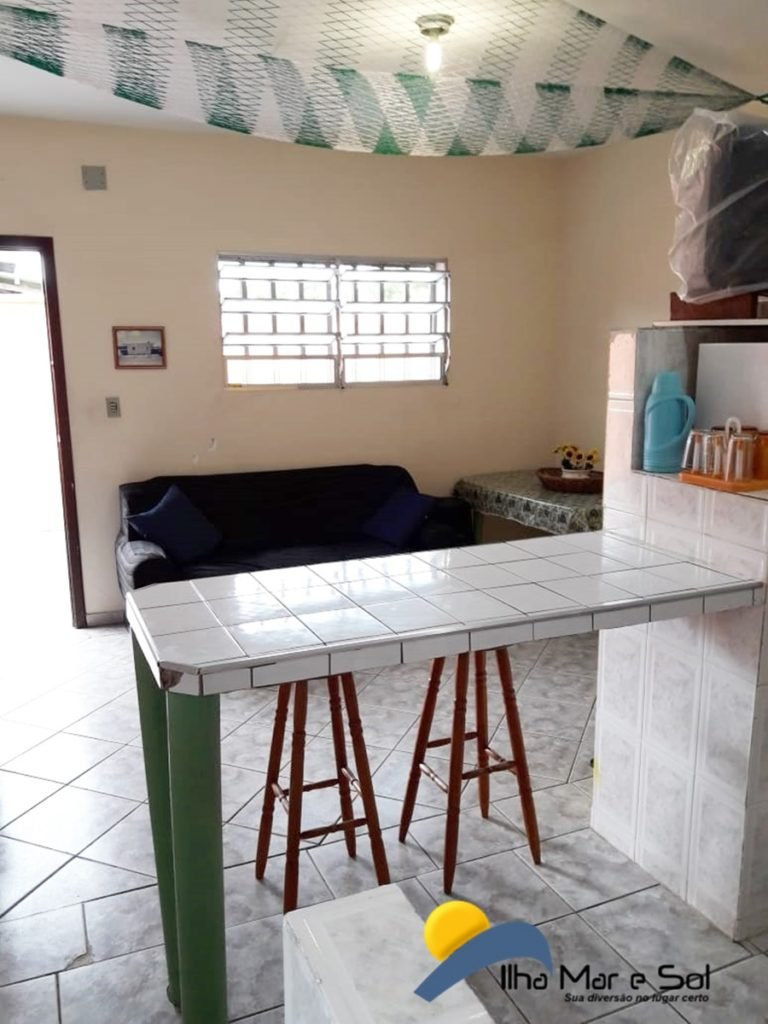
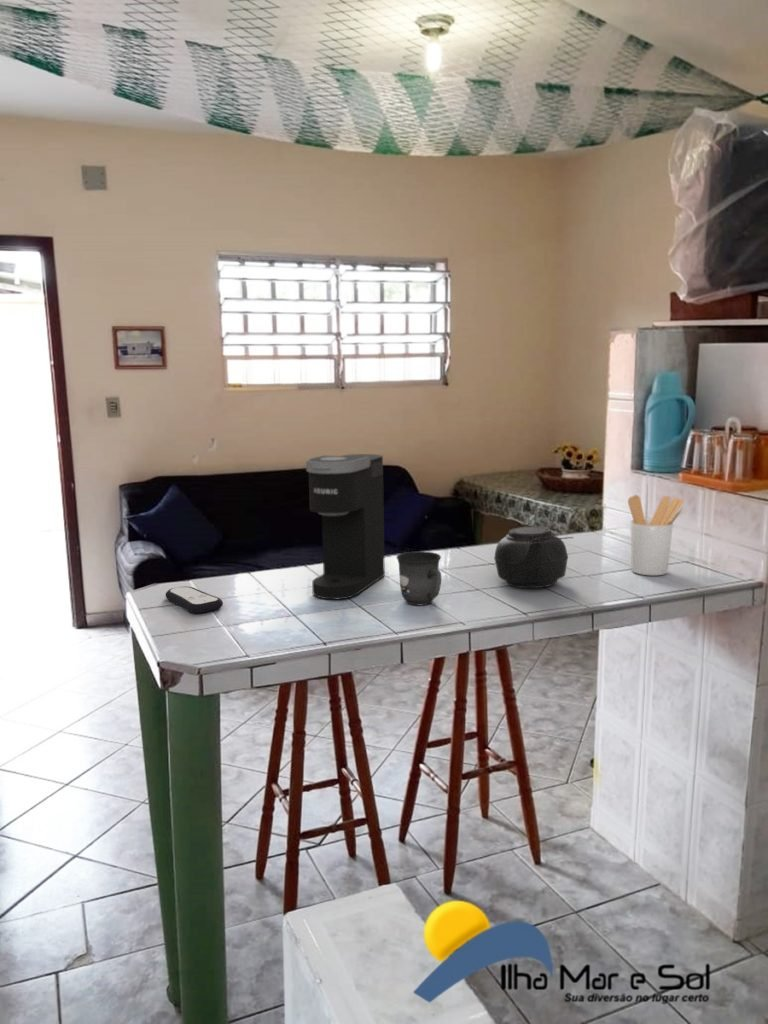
+ mug (423, 580)
+ utensil holder (657, 533)
+ remote control (192, 598)
+ coffee maker (347, 520)
+ teapot (531, 558)
